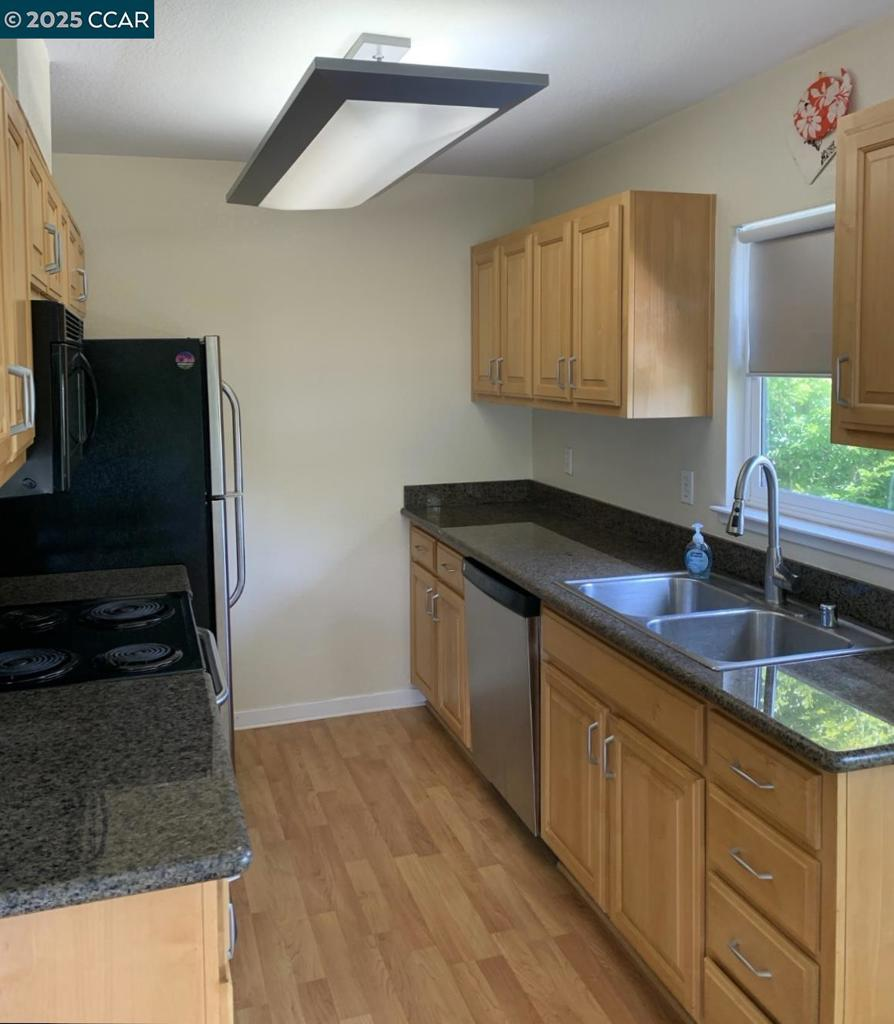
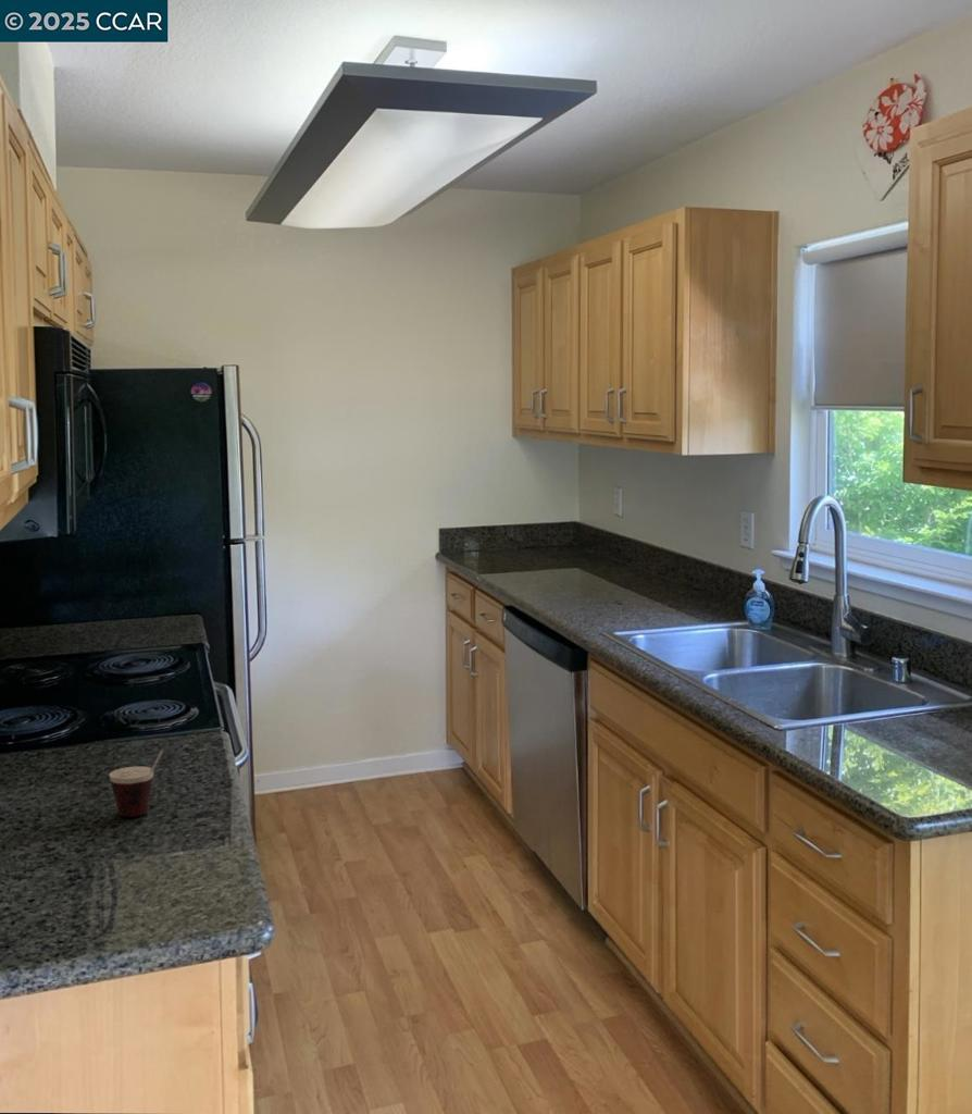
+ cup (150, 777)
